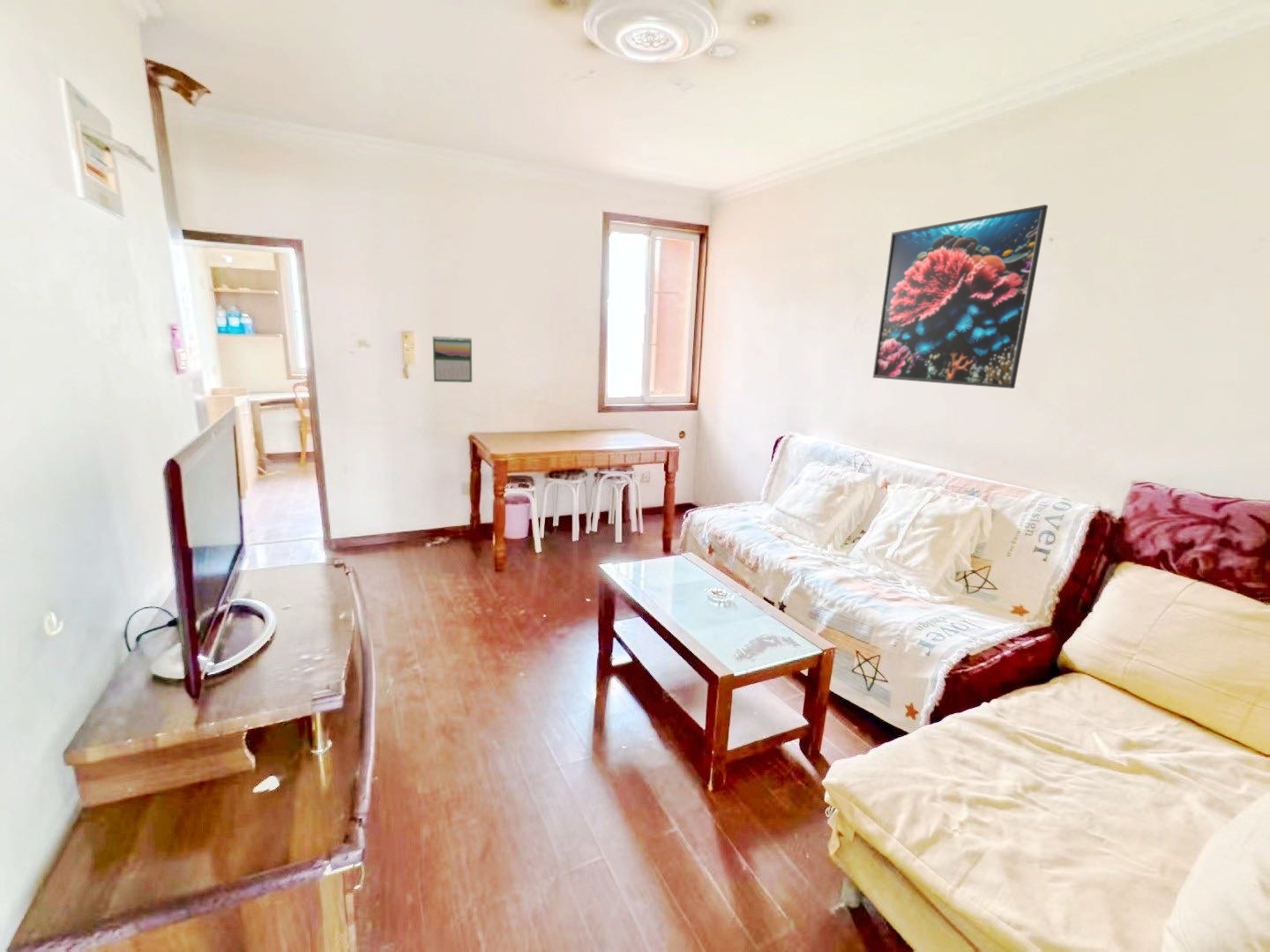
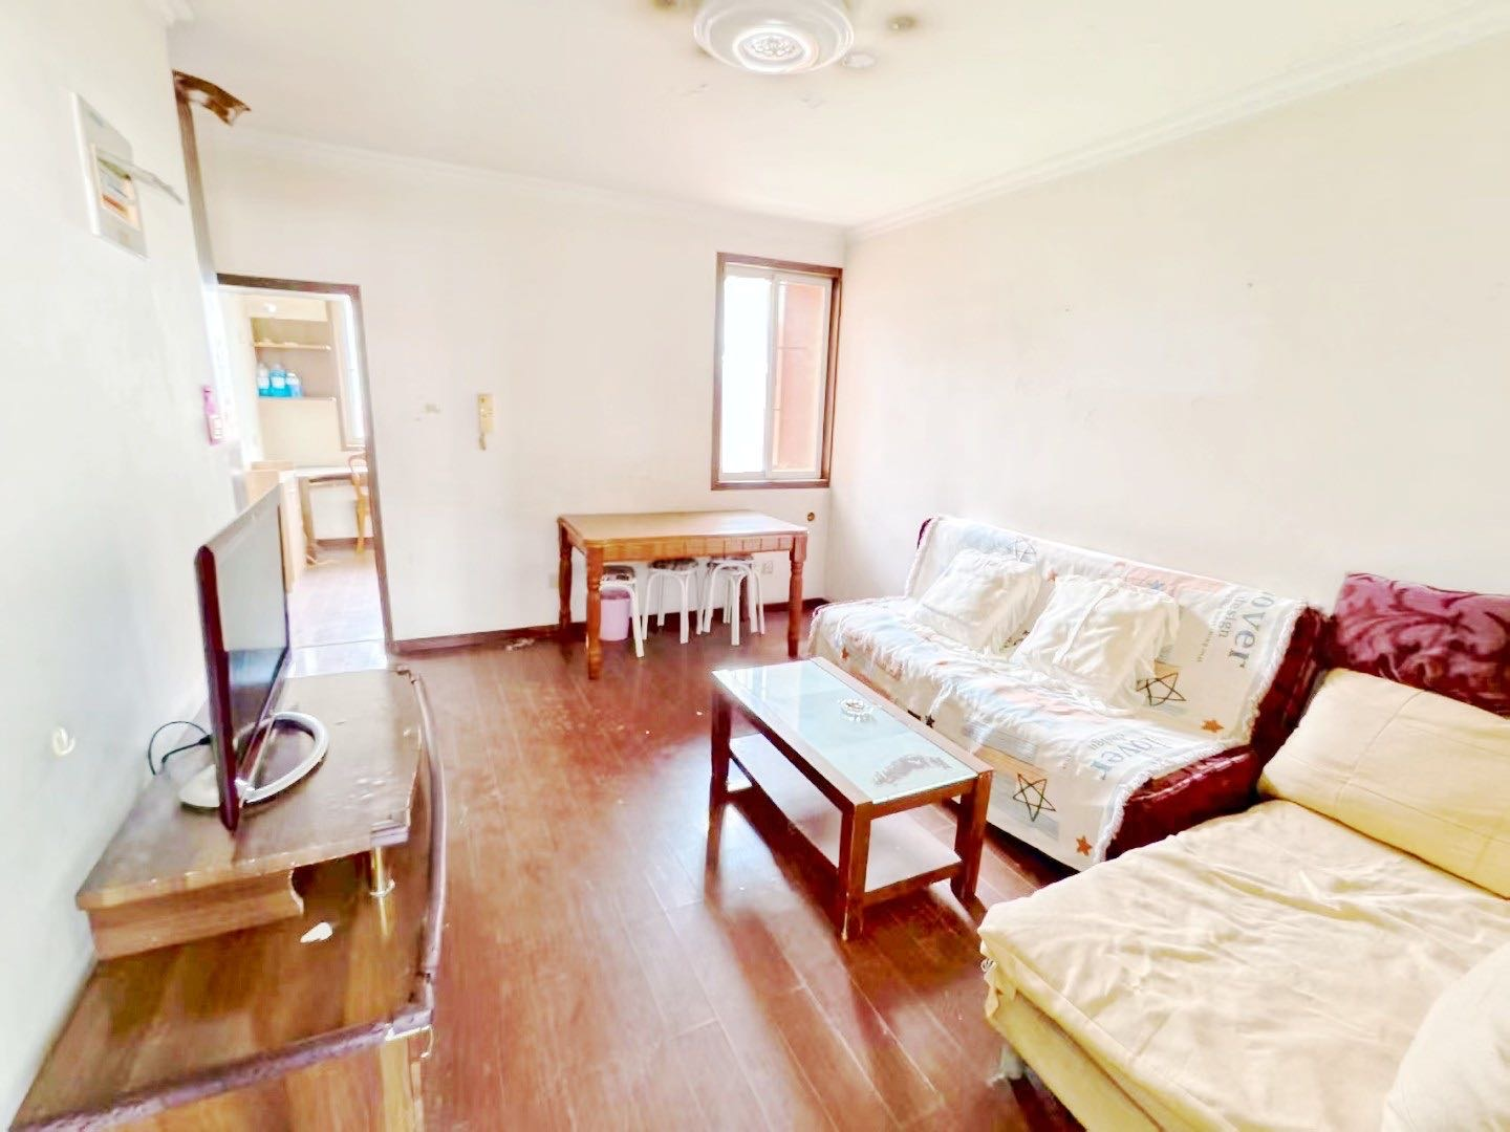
- calendar (452, 359)
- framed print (947, 303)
